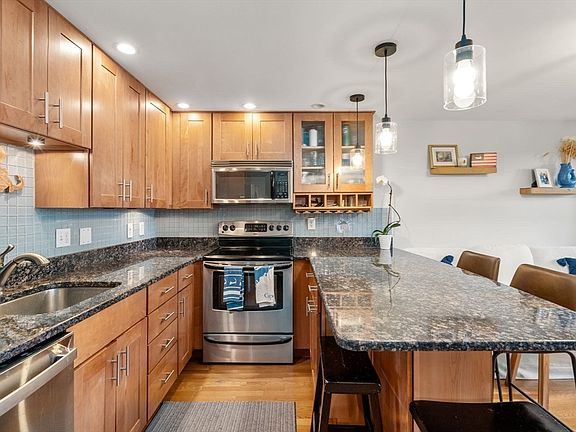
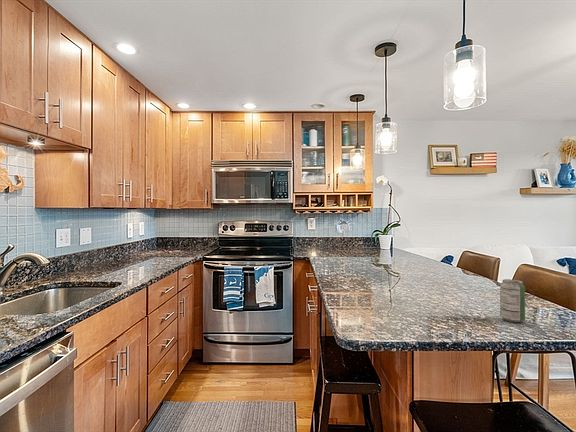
+ beverage can (512, 300)
